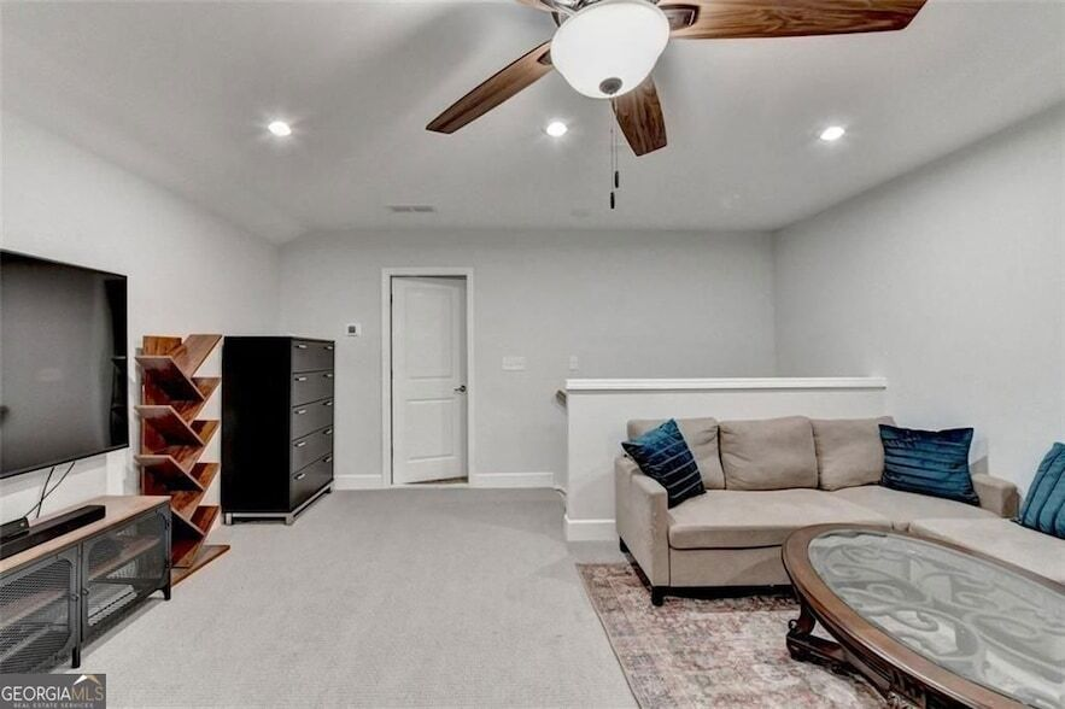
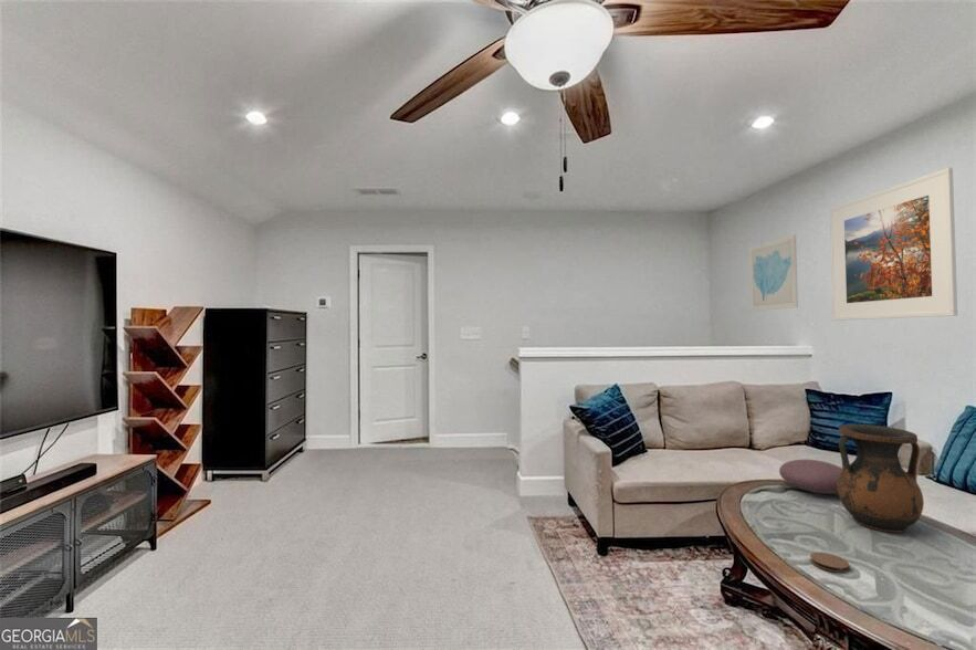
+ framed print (884, 254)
+ decorative bowl (816, 475)
+ wall art (772, 275)
+ vase (878, 476)
+ coaster (829, 562)
